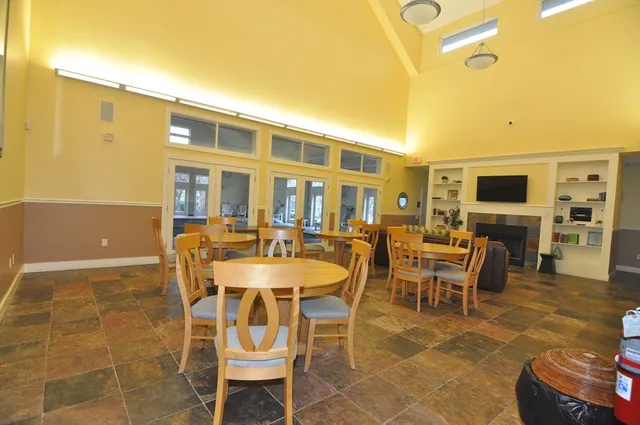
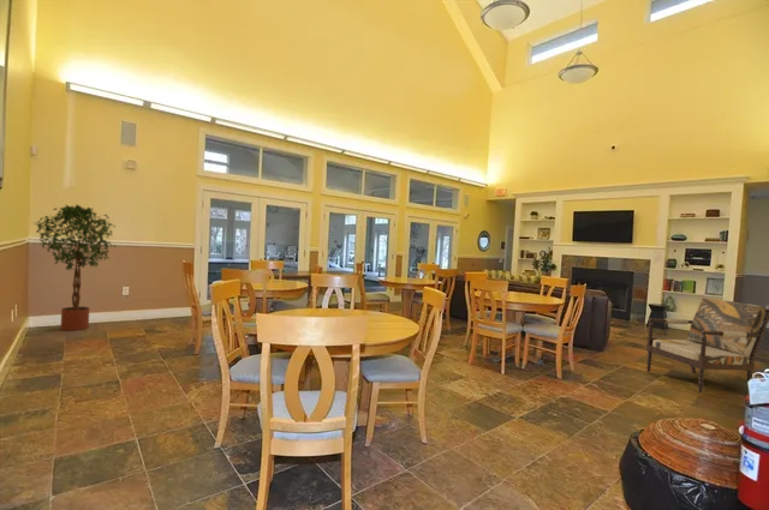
+ potted tree (76, 266)
+ armchair (704, 341)
